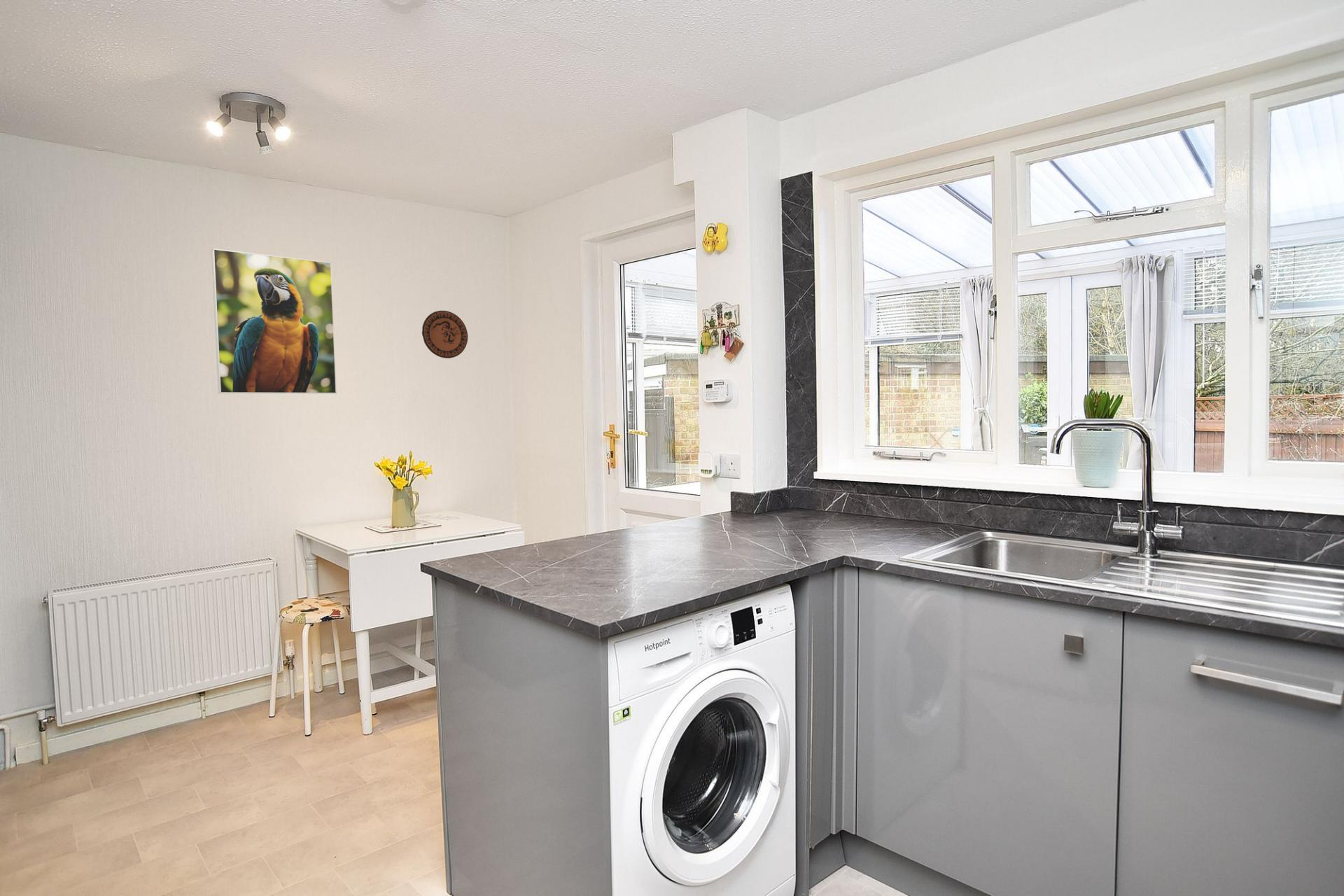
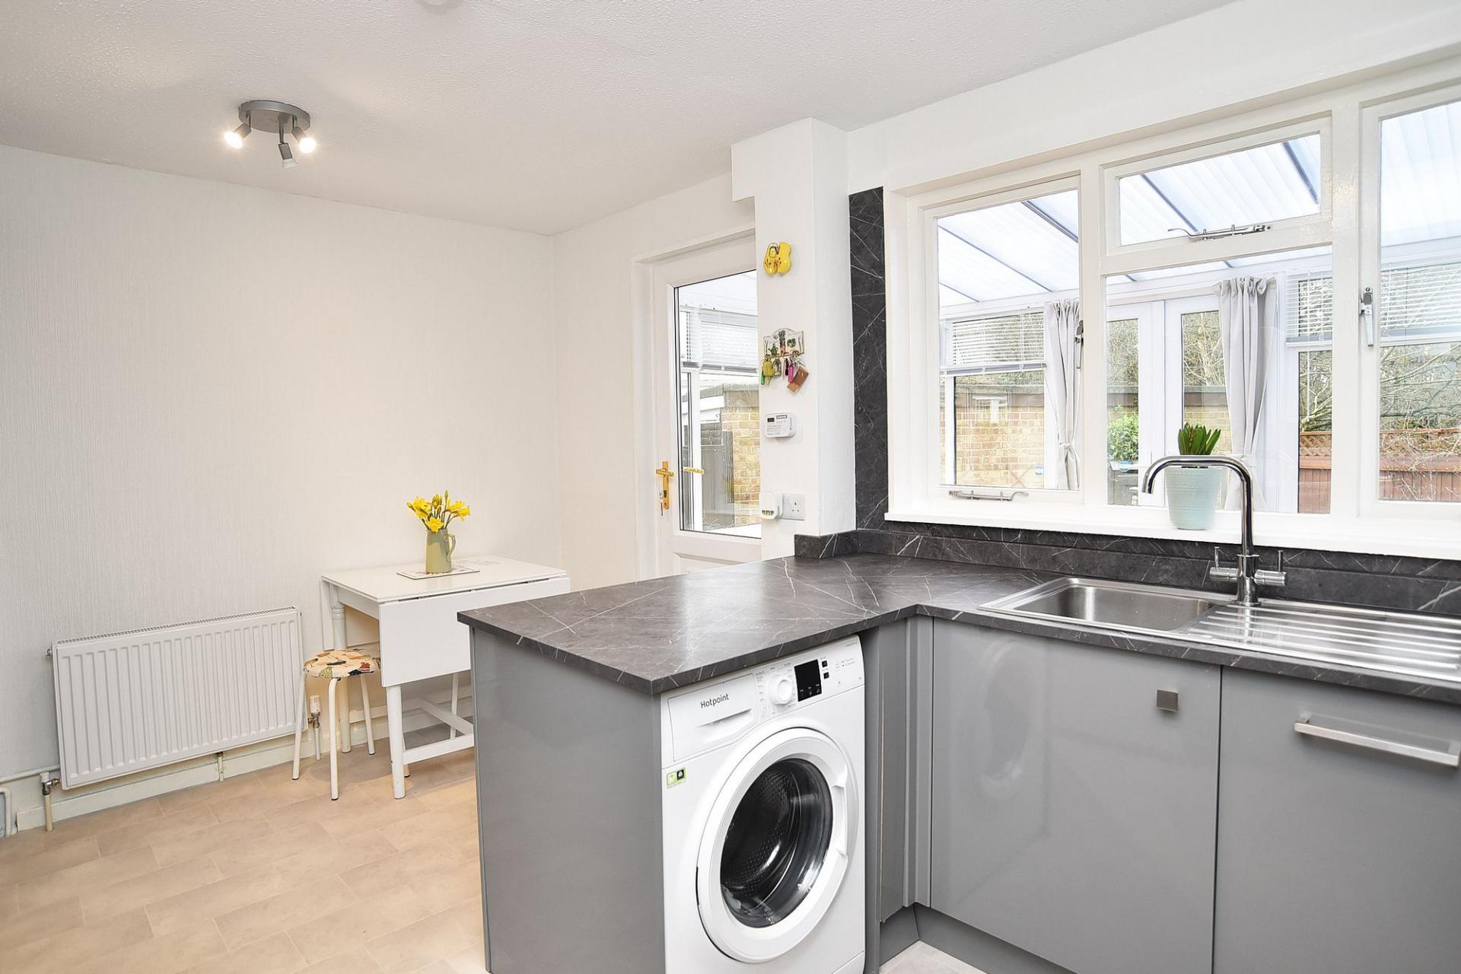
- decorative plate (444, 334)
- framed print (276, 325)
